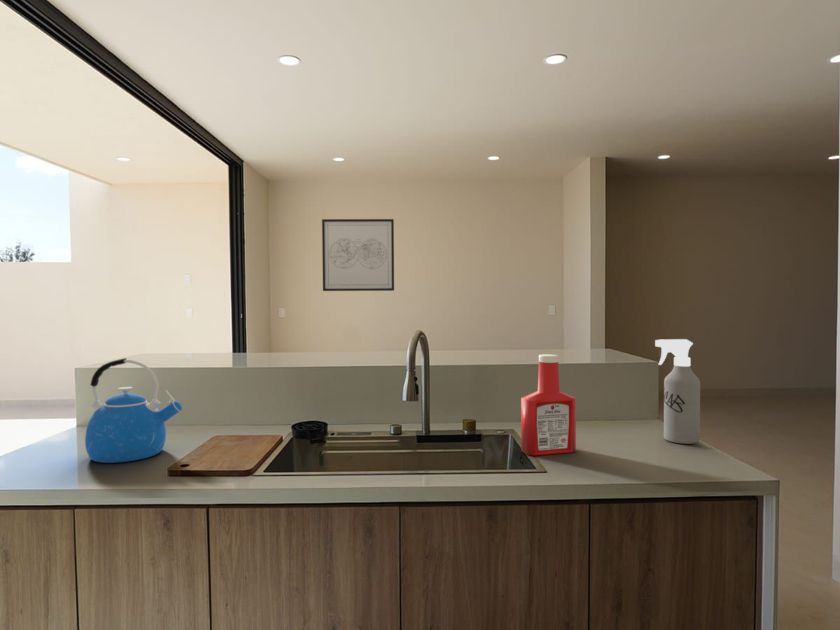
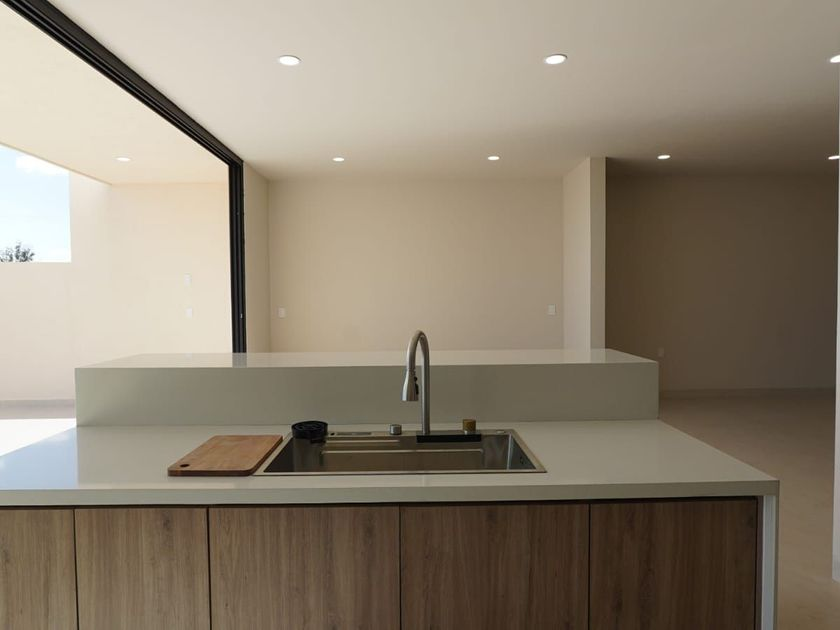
- kettle (135, 406)
- wall art (358, 255)
- soap bottle (548, 403)
- spray bottle (676, 390)
